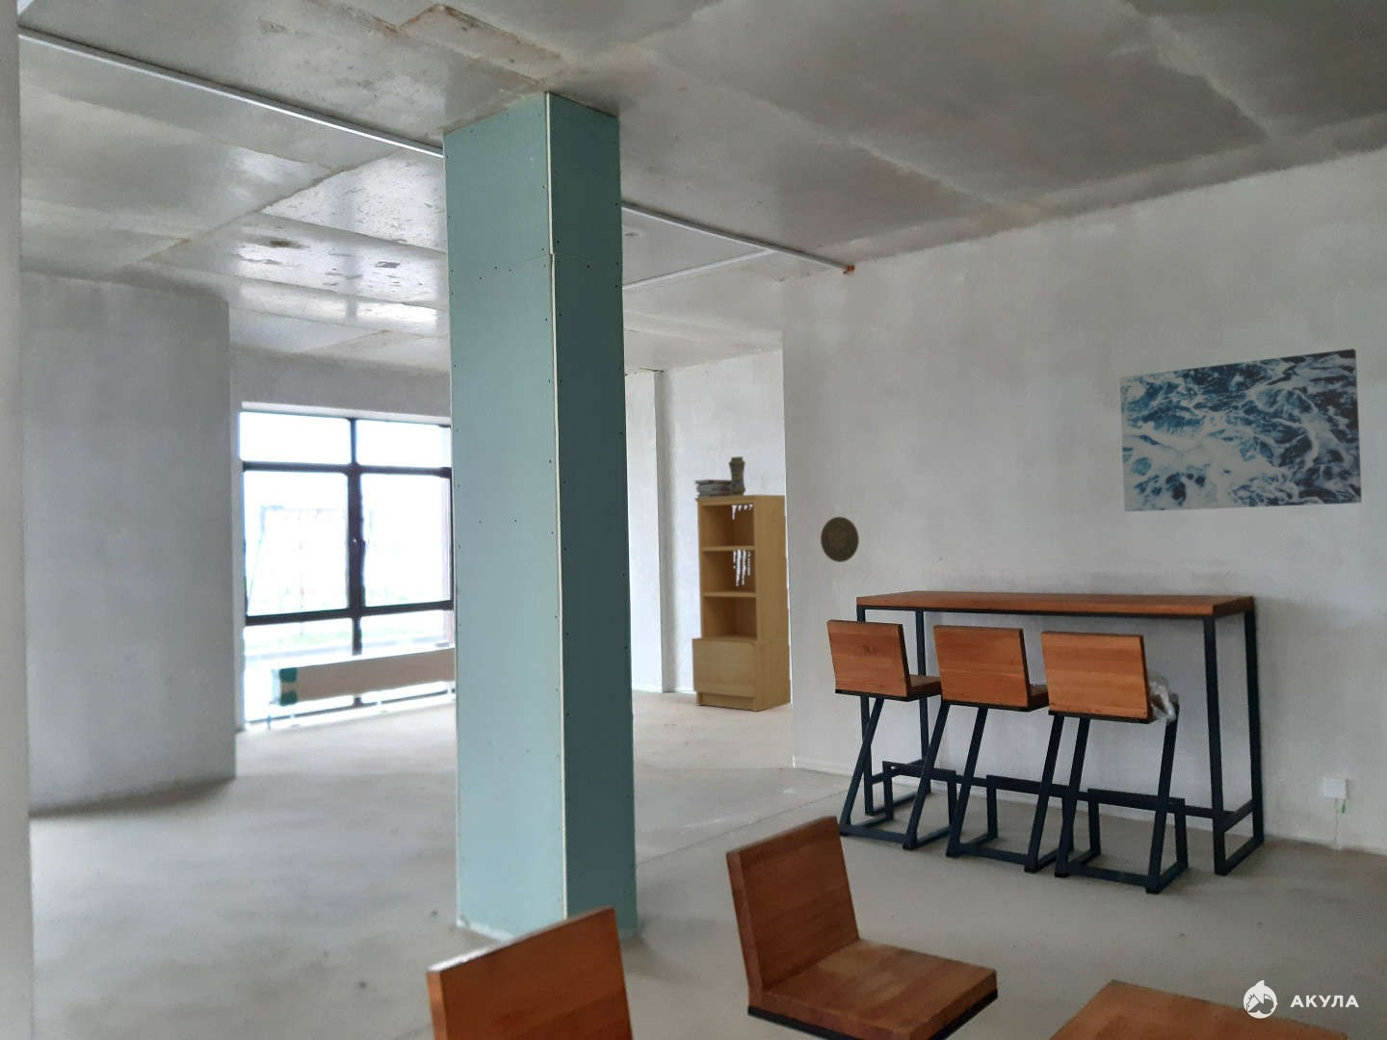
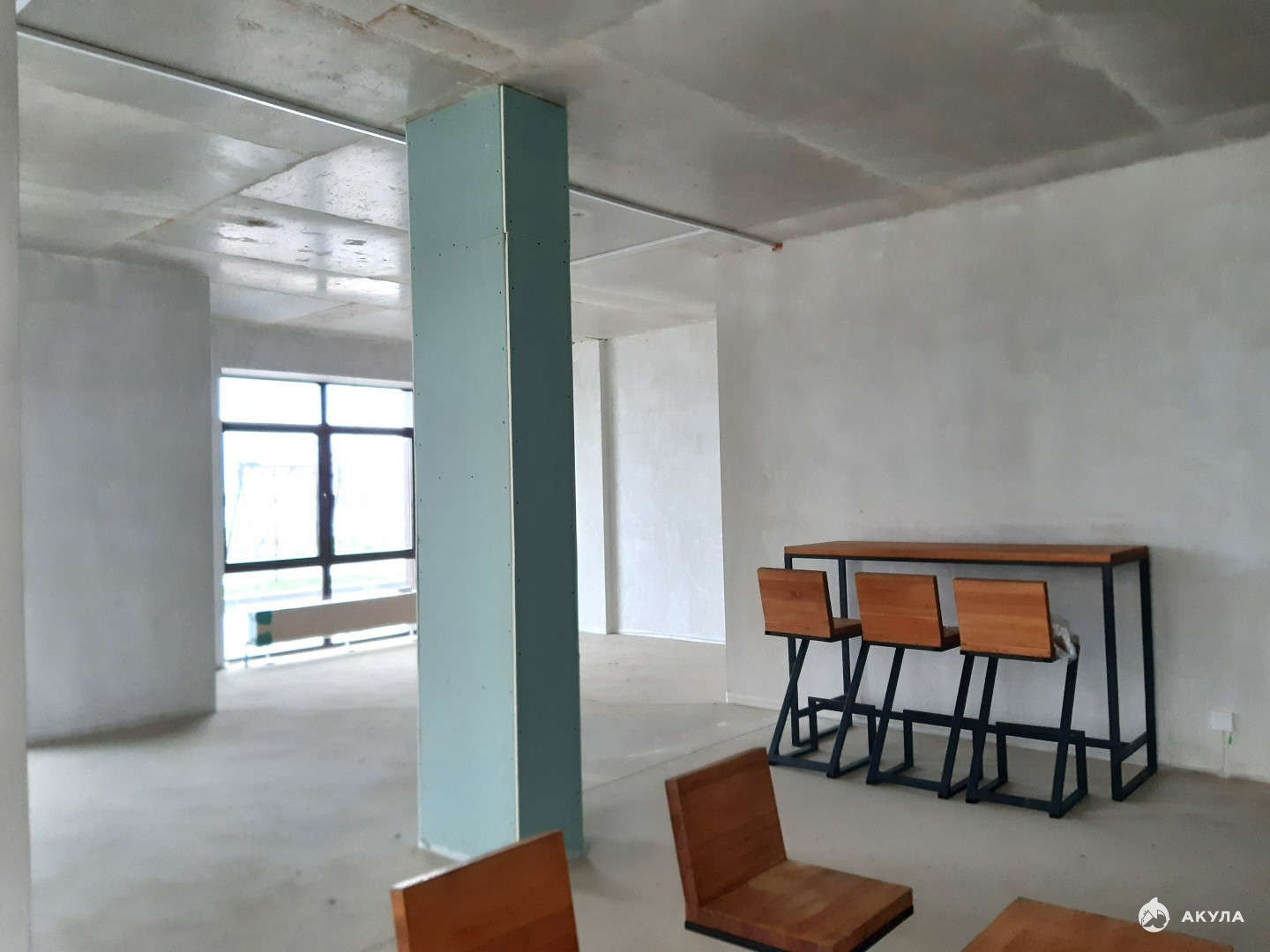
- book stack (714, 488)
- decorative plate (838, 540)
- bookcase (742, 600)
- vase (737, 475)
- wall art (1232, 435)
